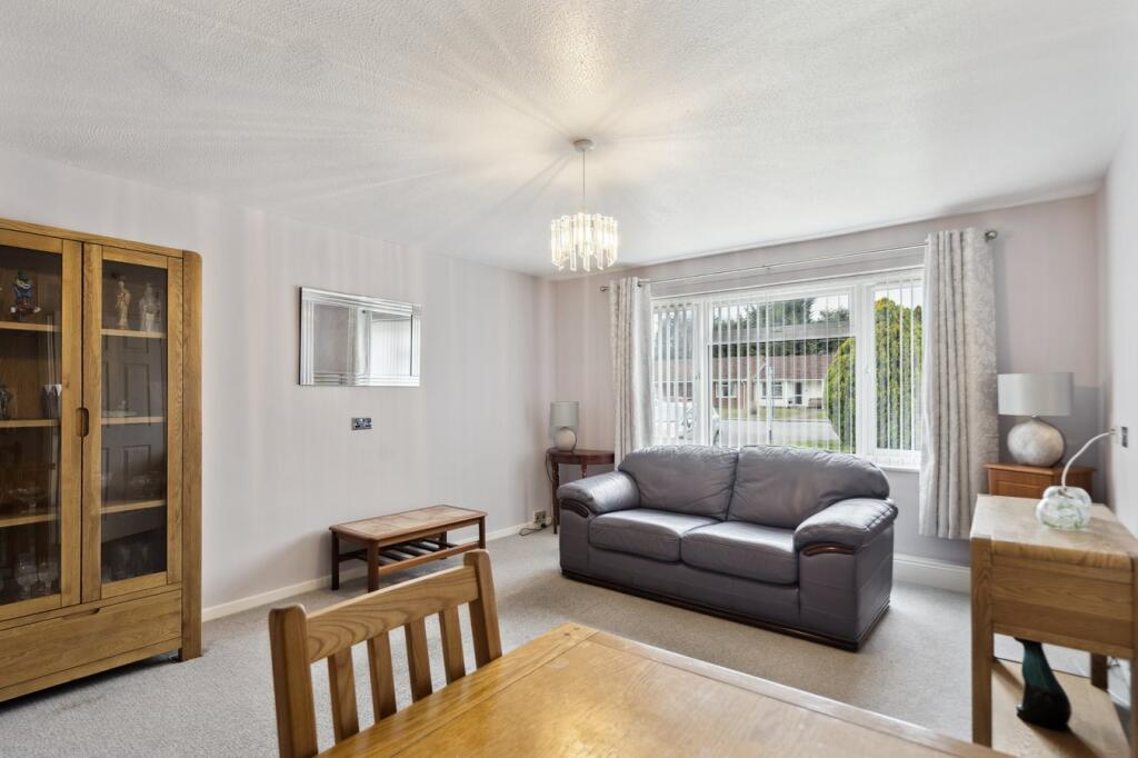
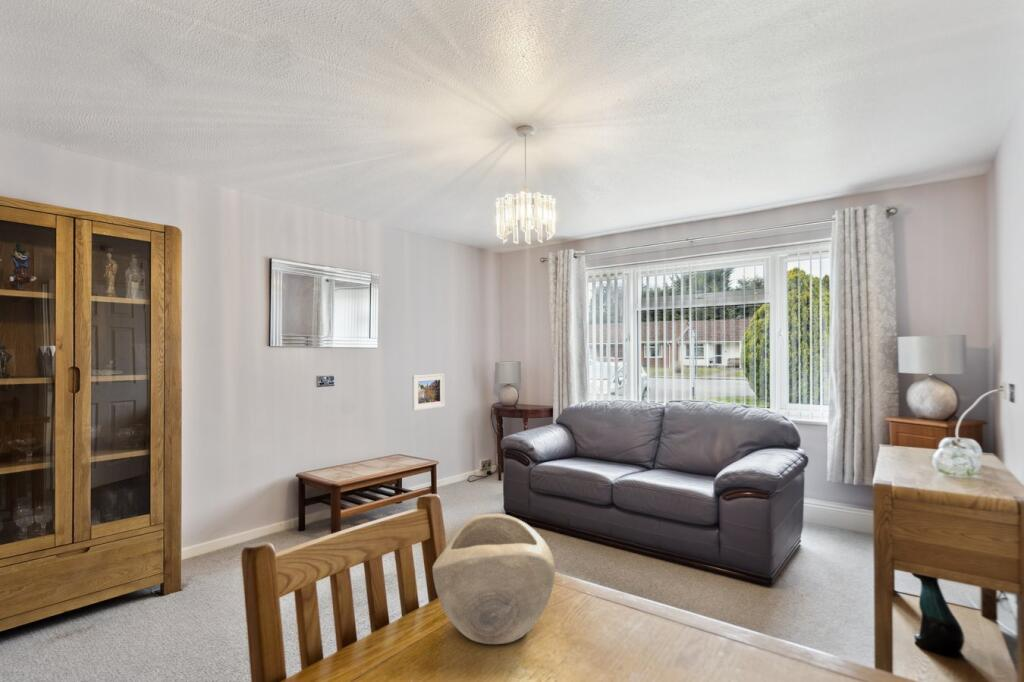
+ decorative bowl (494, 577)
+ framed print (429, 391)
